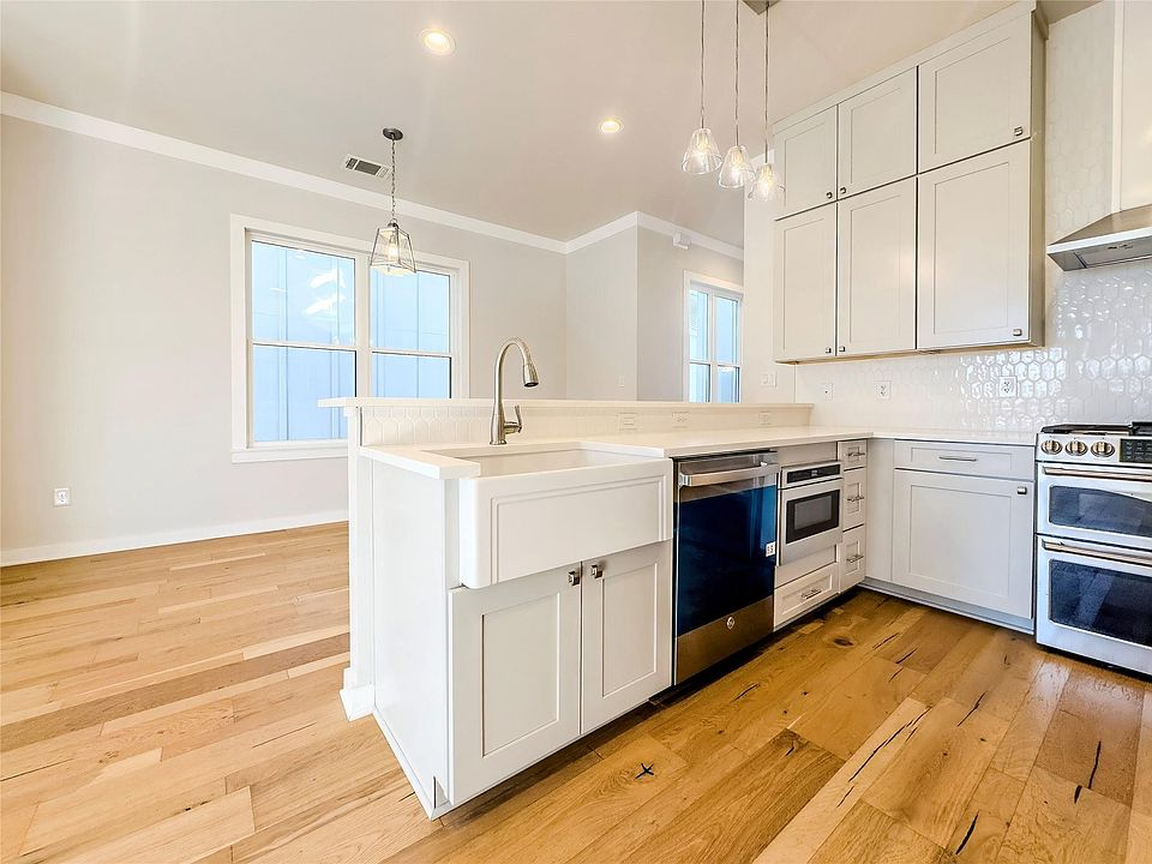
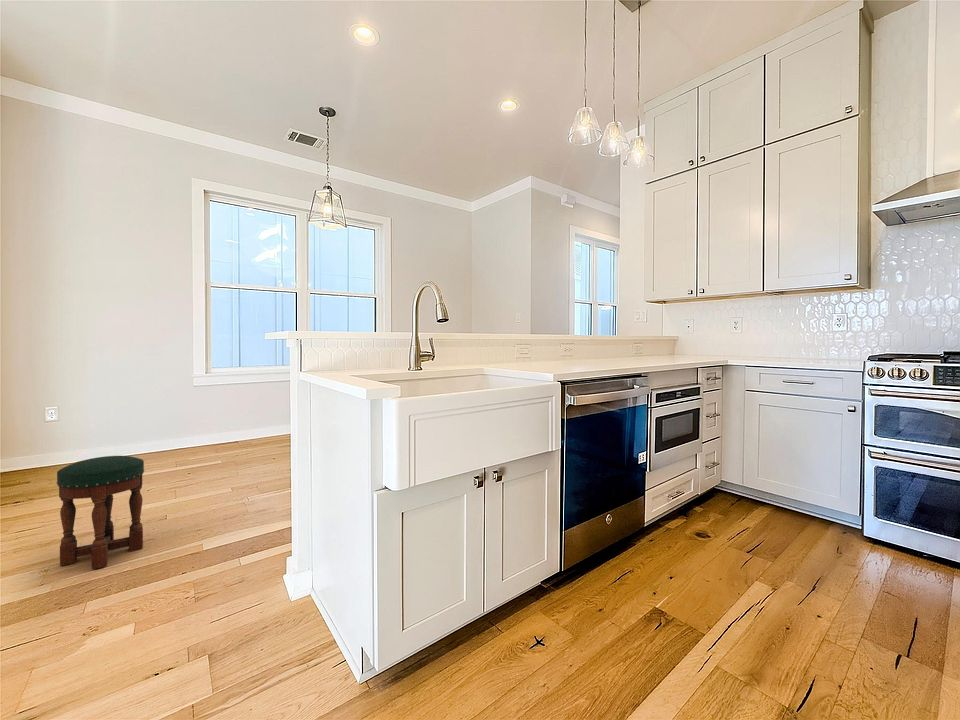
+ stool (102, 507)
